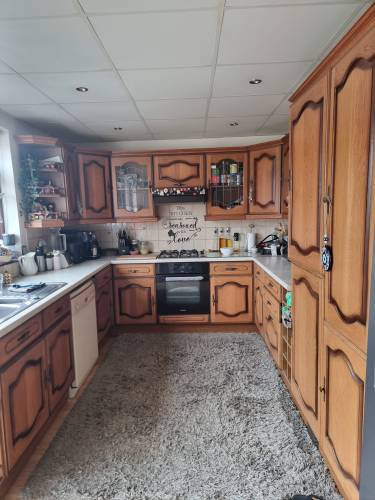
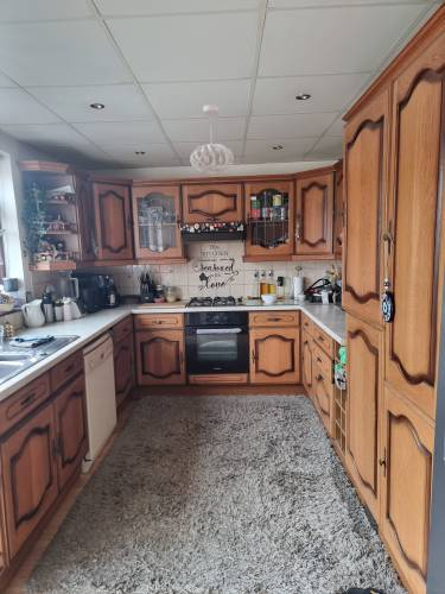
+ pendant light (211, 141)
